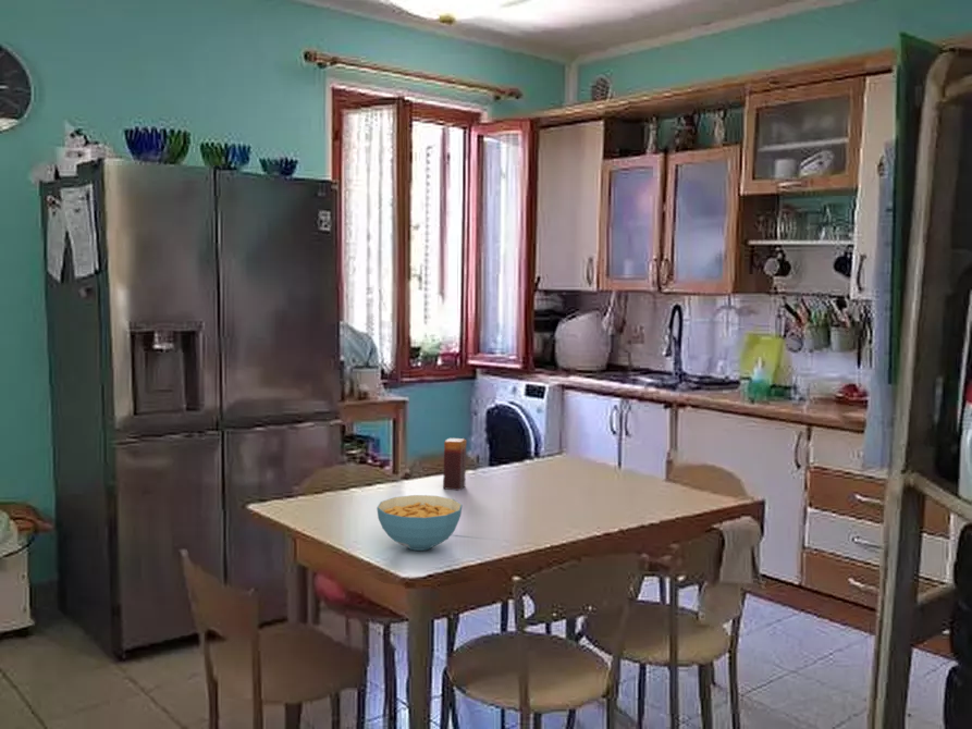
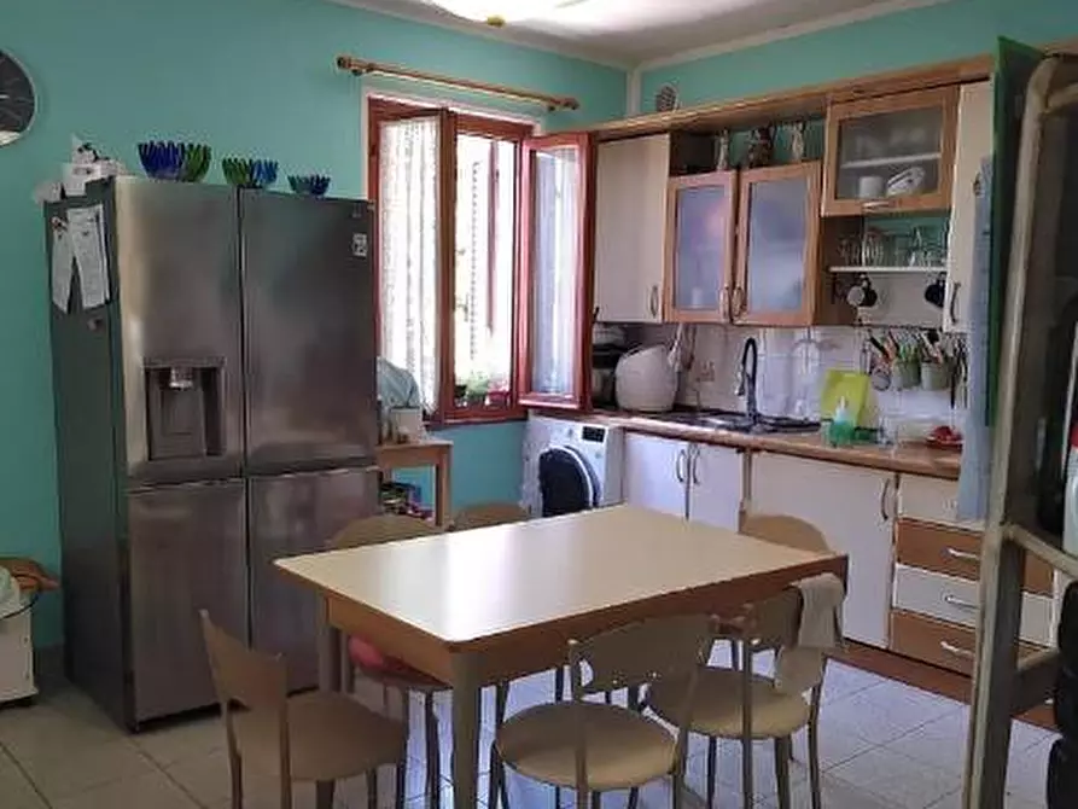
- cereal bowl (419, 526)
- candle (454, 464)
